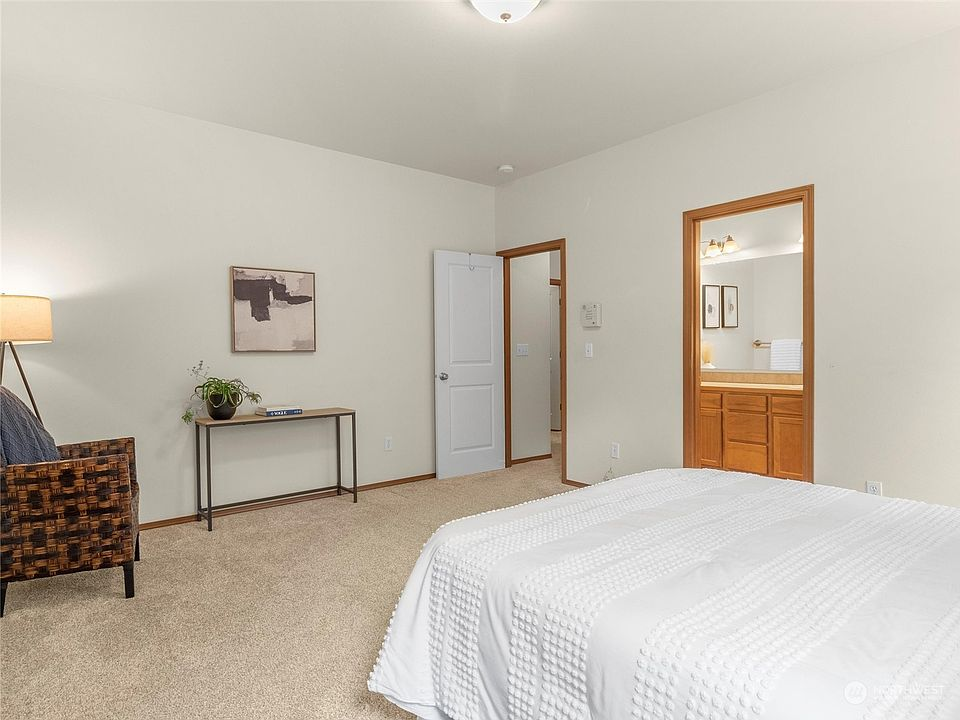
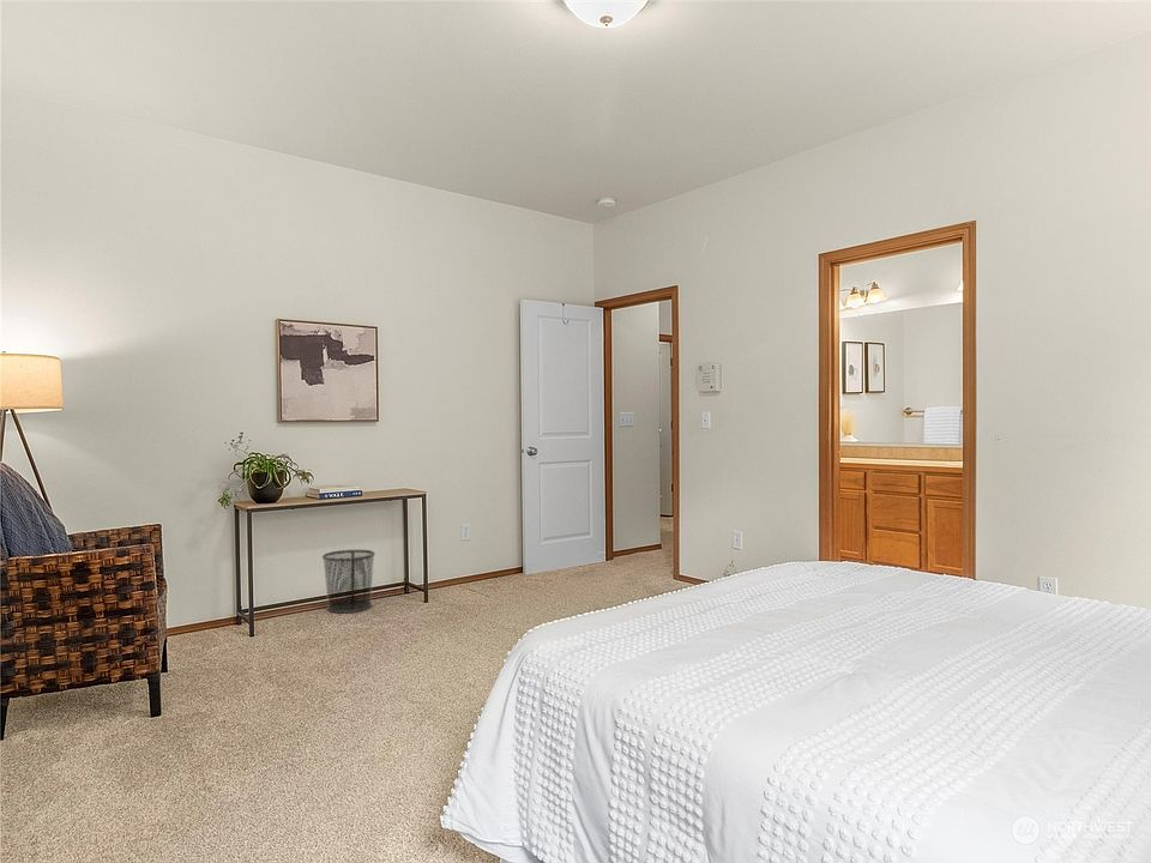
+ waste bin (349, 580)
